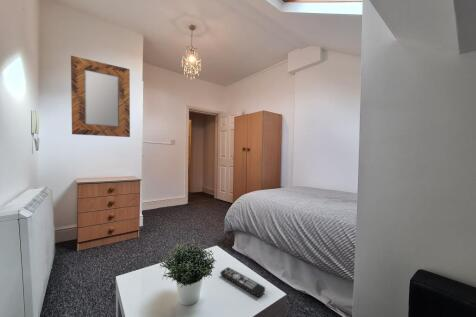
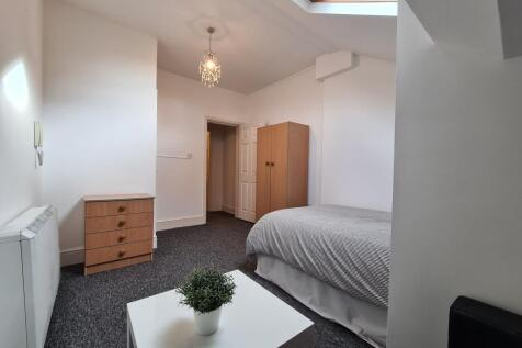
- remote control (241, 281)
- home mirror (102, 99)
